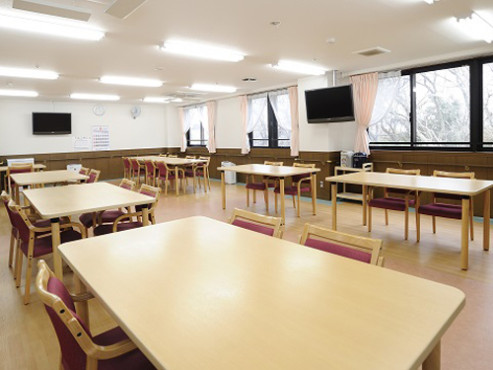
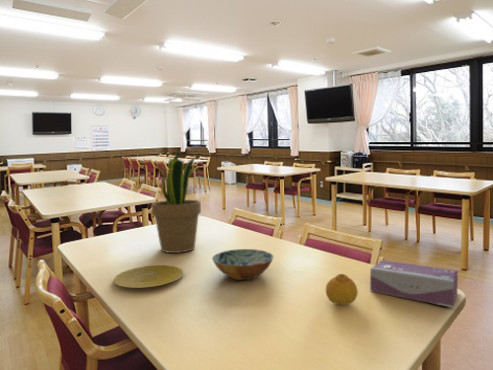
+ bowl (243, 266)
+ fruit (341, 289)
+ tissue box (413, 280)
+ potted plant (180, 200)
+ plate (149, 276)
